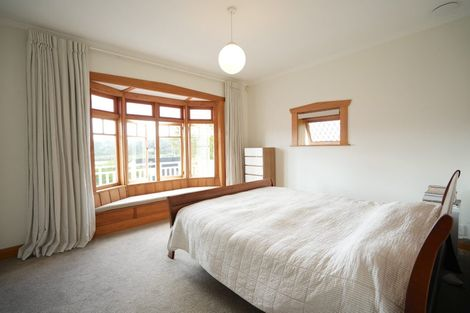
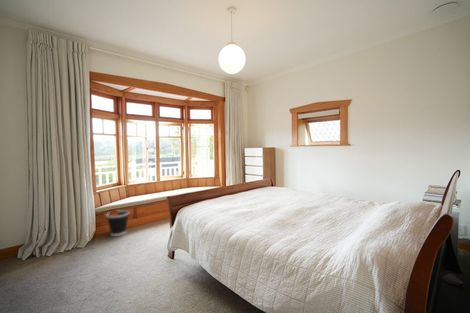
+ wastebasket (118, 223)
